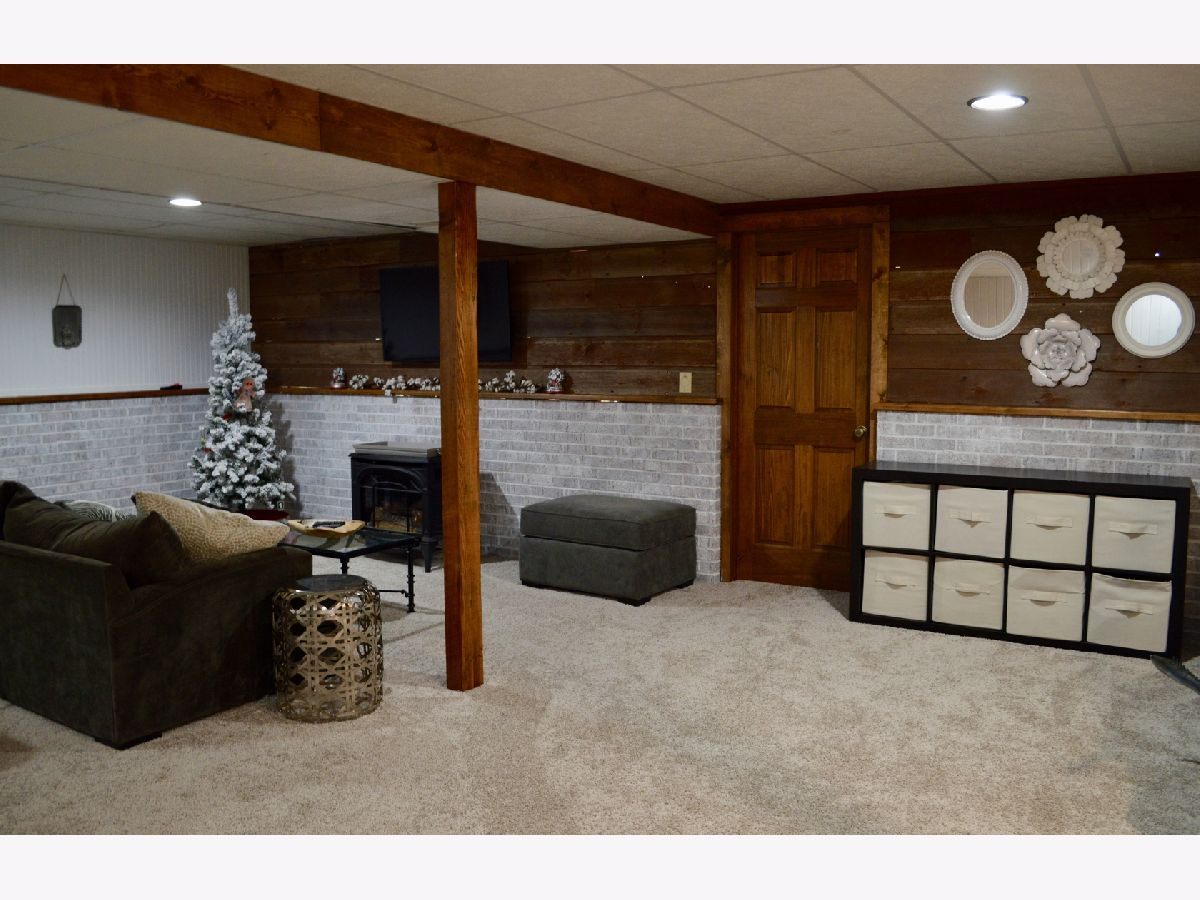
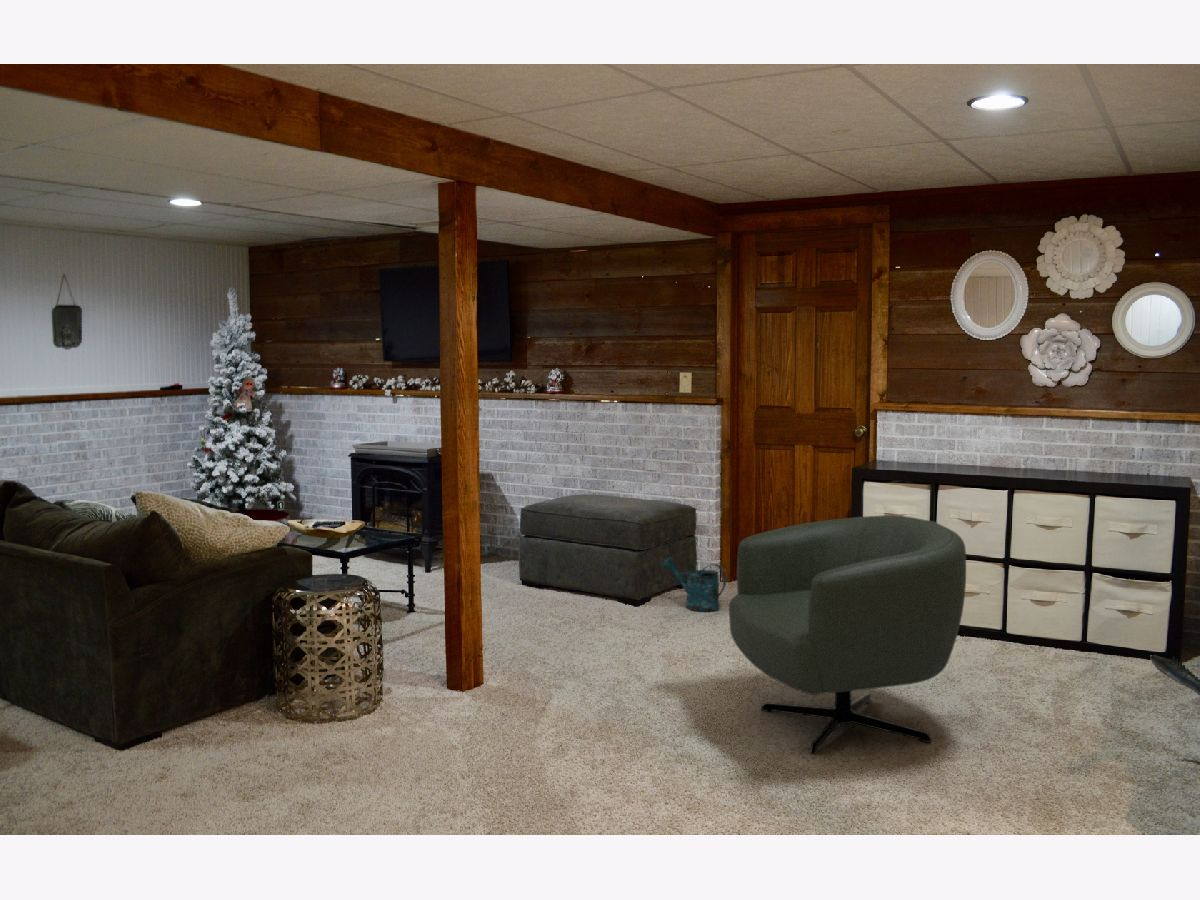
+ armchair (846, 626)
+ watering can (693, 583)
